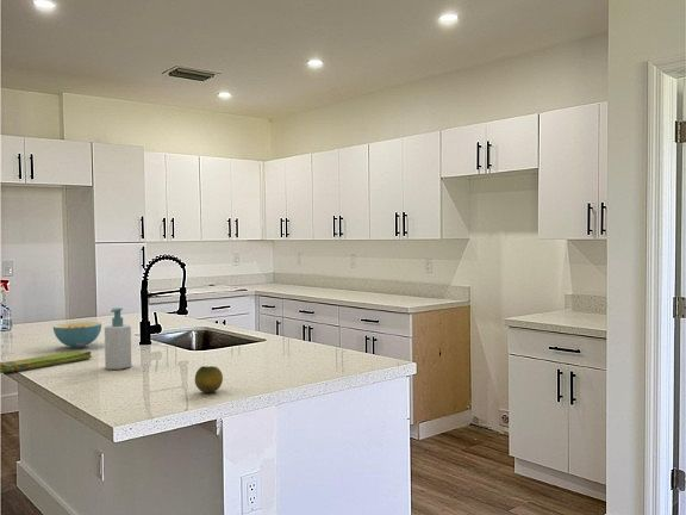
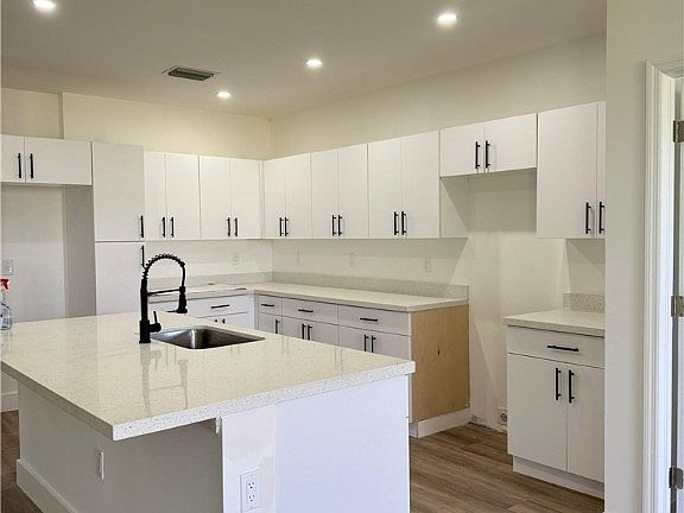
- fruit (208, 378)
- soap bottle (118, 337)
- cereal bowl (77, 335)
- dish towel (38, 359)
